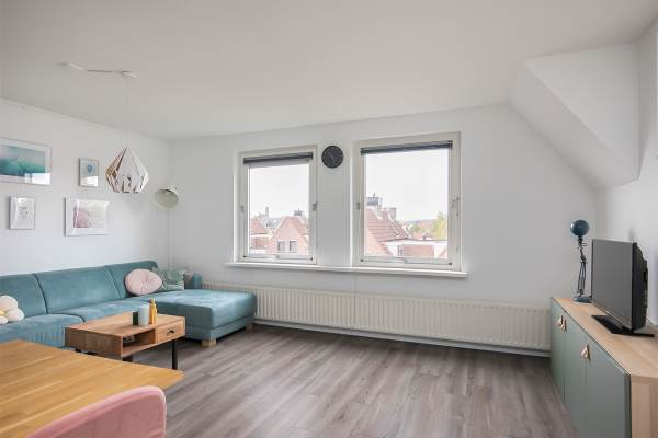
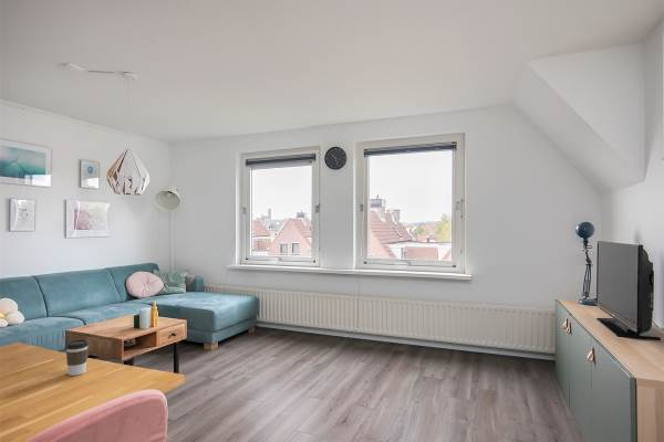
+ coffee cup (76, 357)
